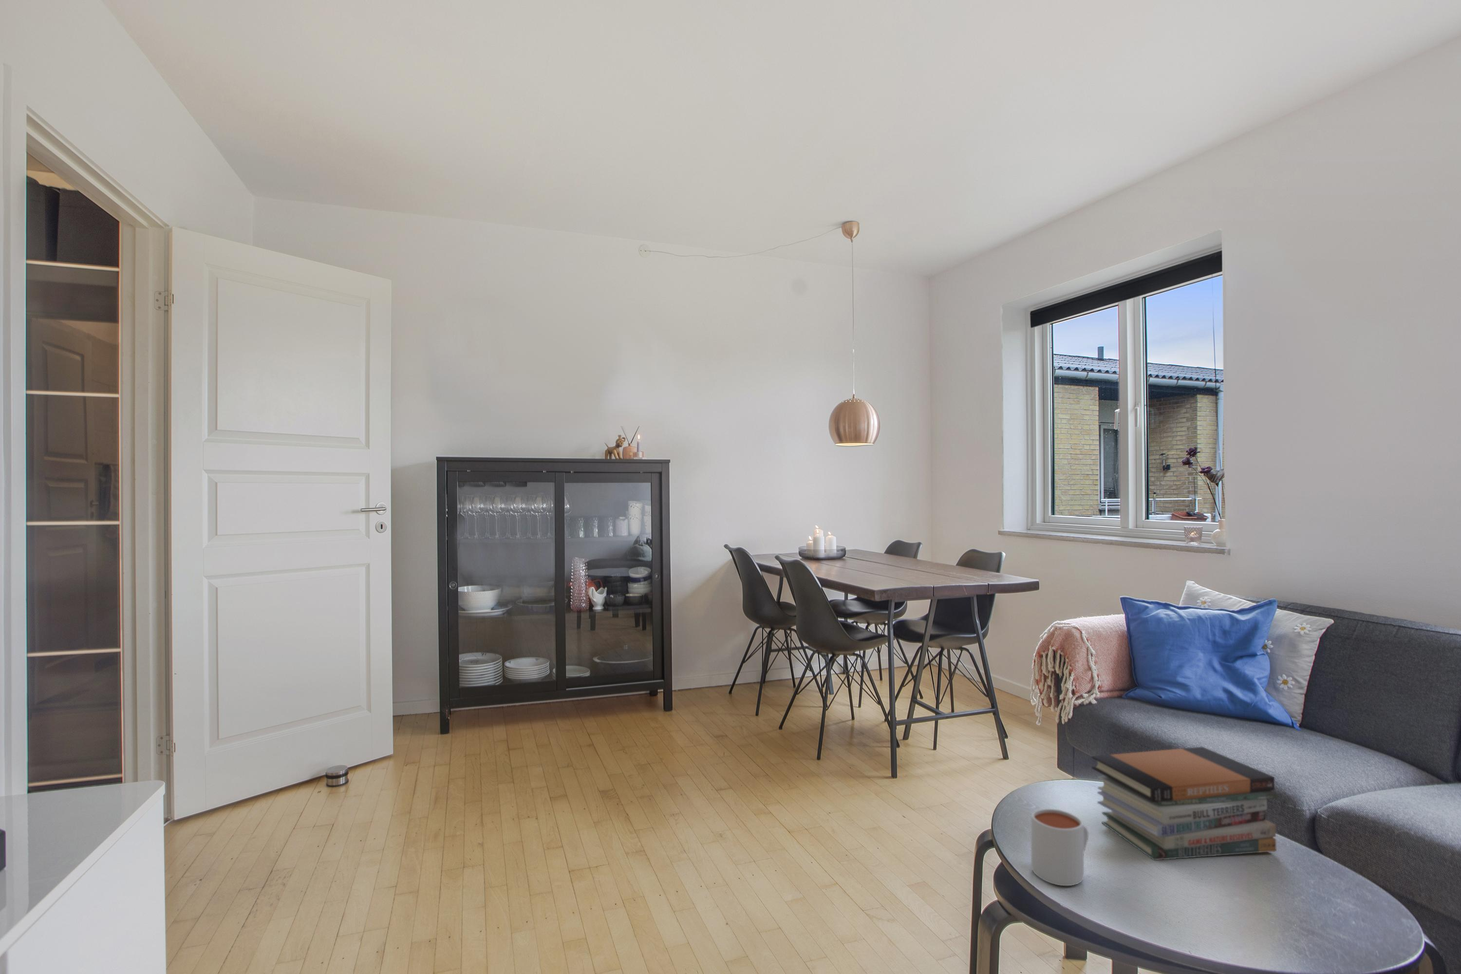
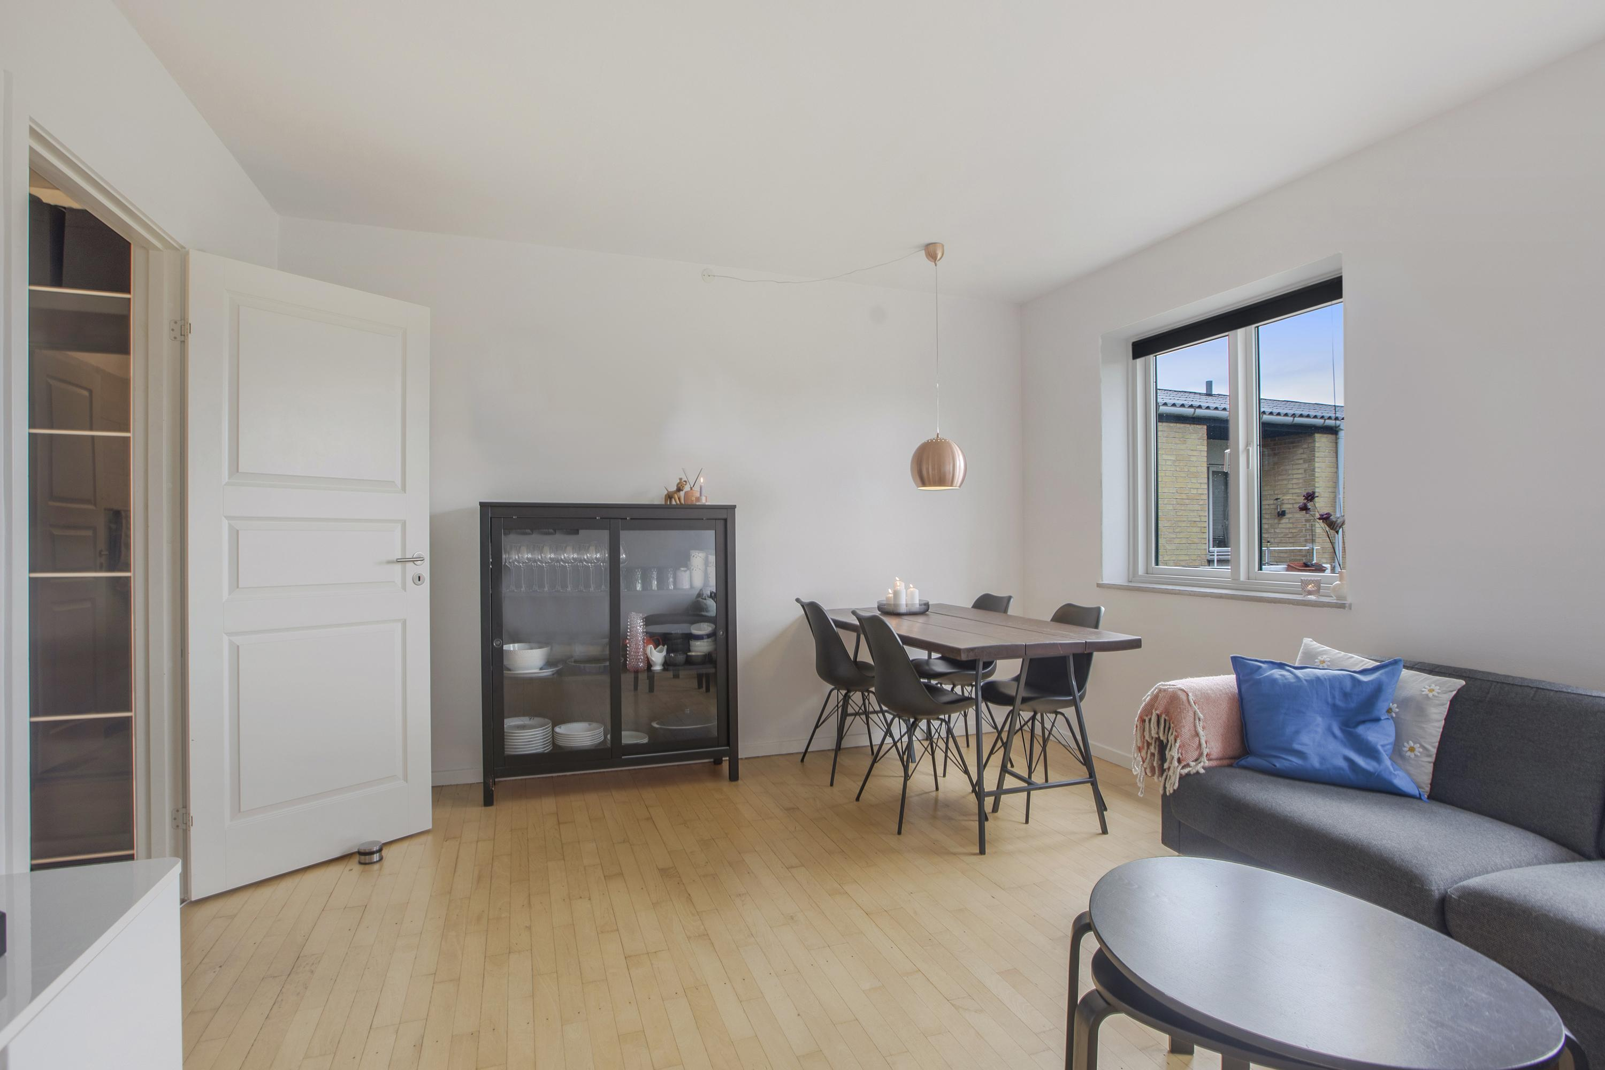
- book stack (1181, 801)
- mug (1063, 845)
